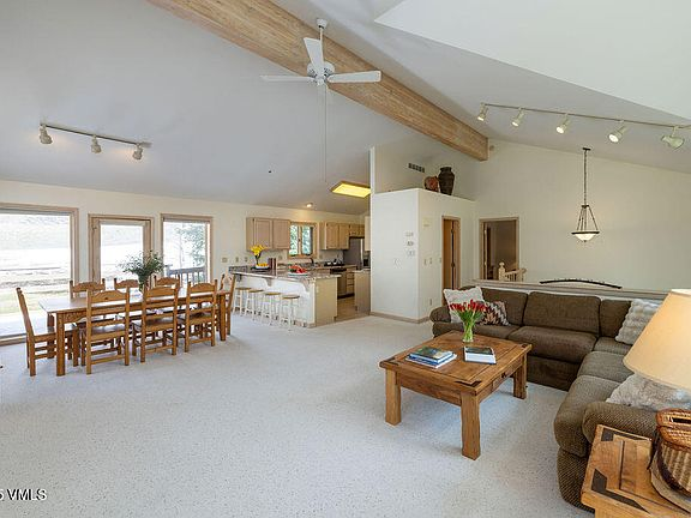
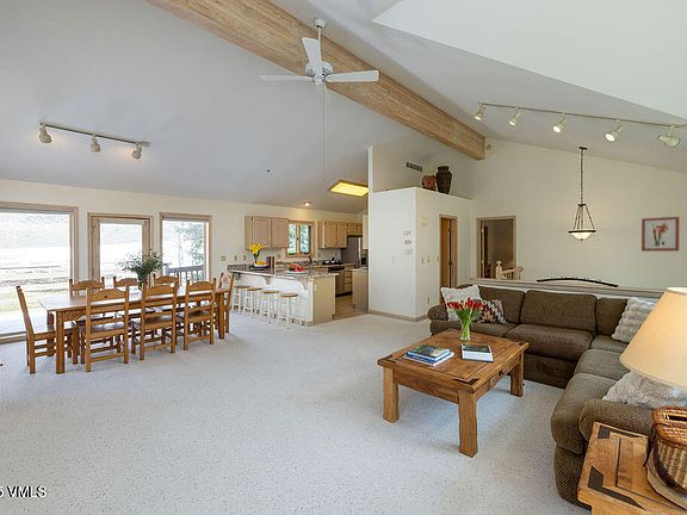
+ wall art (660, 234)
